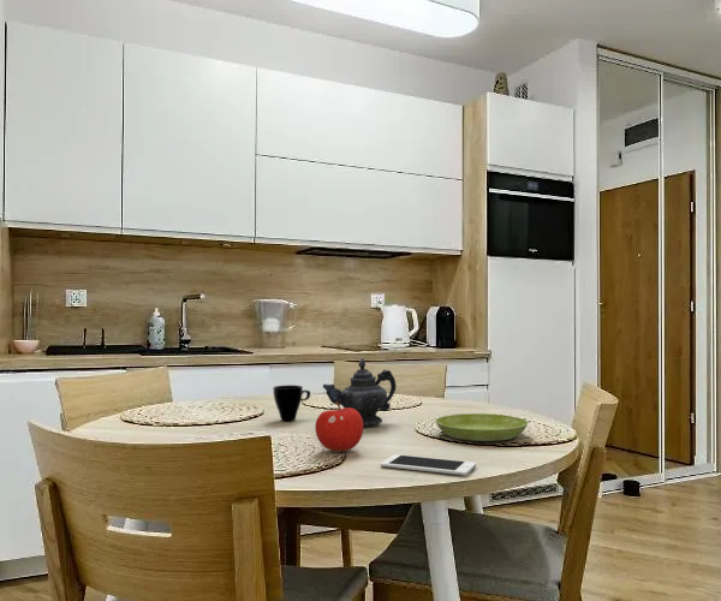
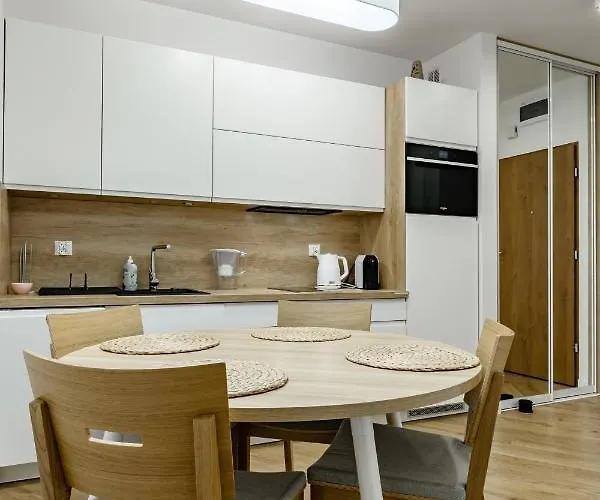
- cup (292, 403)
- fruit (339, 426)
- saucer (481, 427)
- teapot (360, 391)
- cell phone (428, 464)
